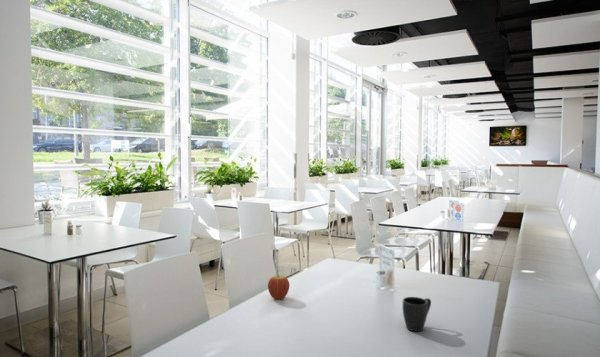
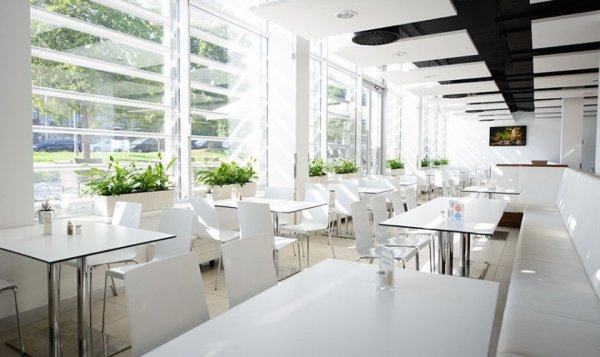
- mug (418, 313)
- fruit (278, 286)
